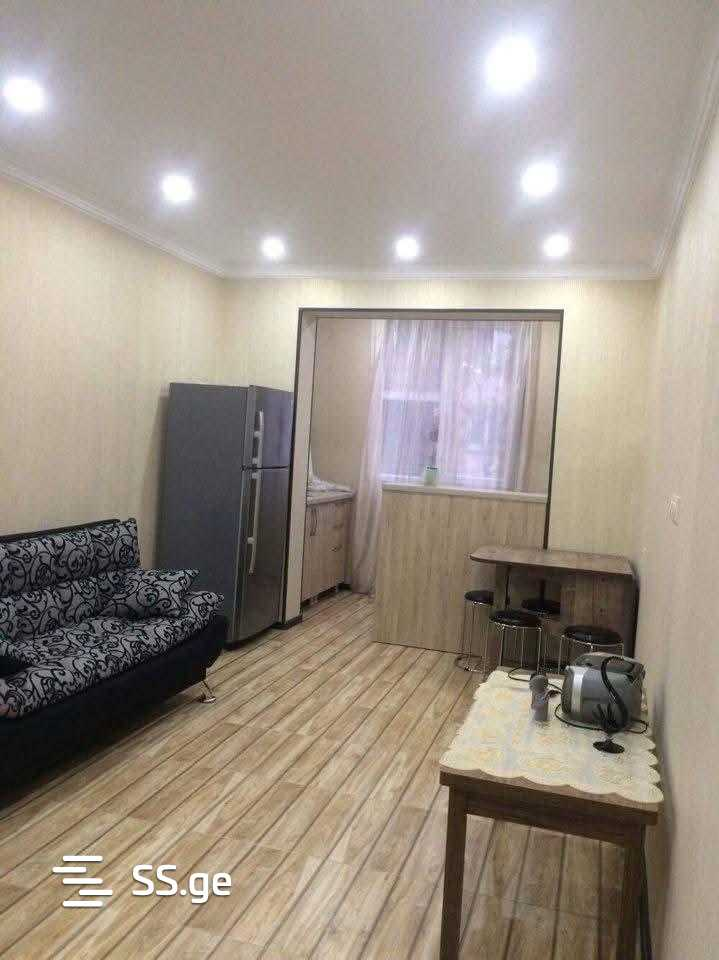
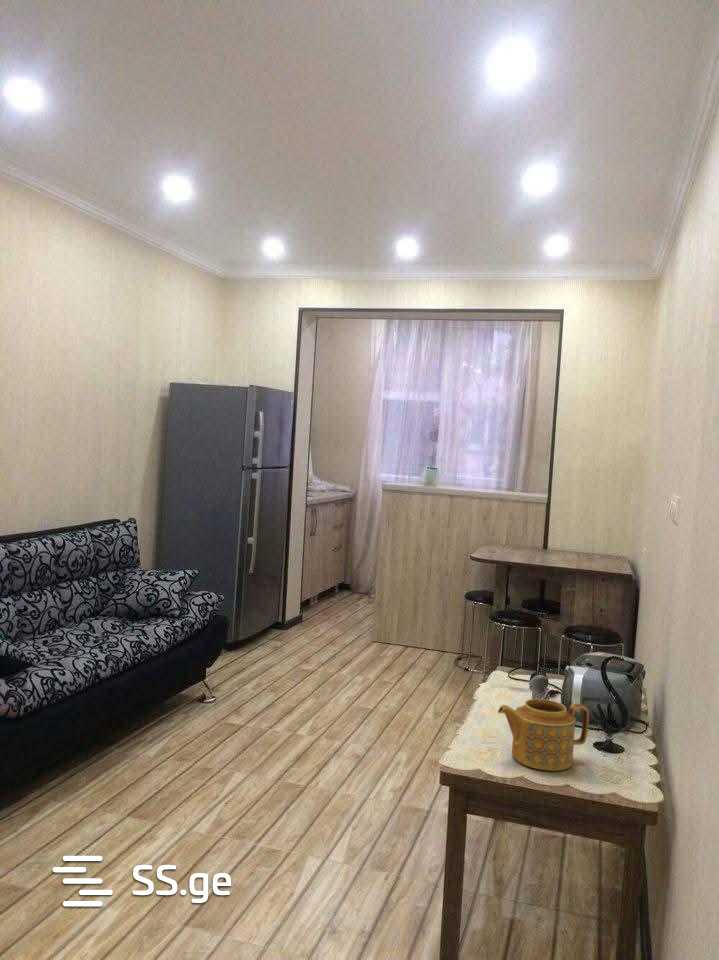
+ teapot (541, 731)
